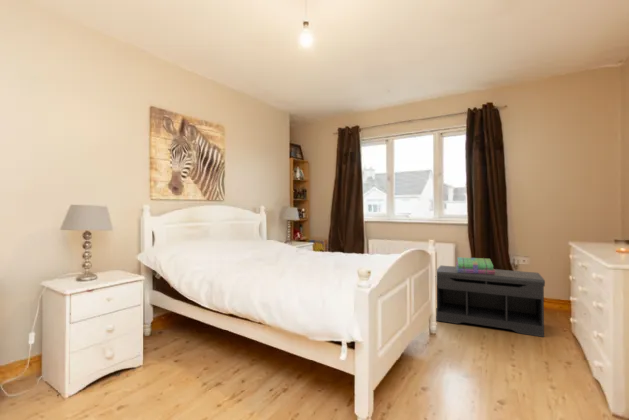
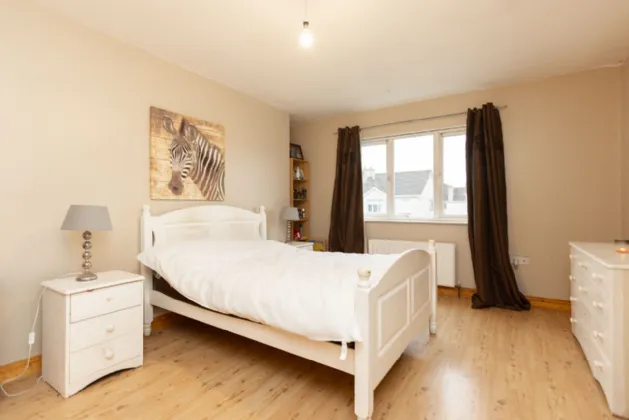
- bench (486, 296)
- stack of books (474, 266)
